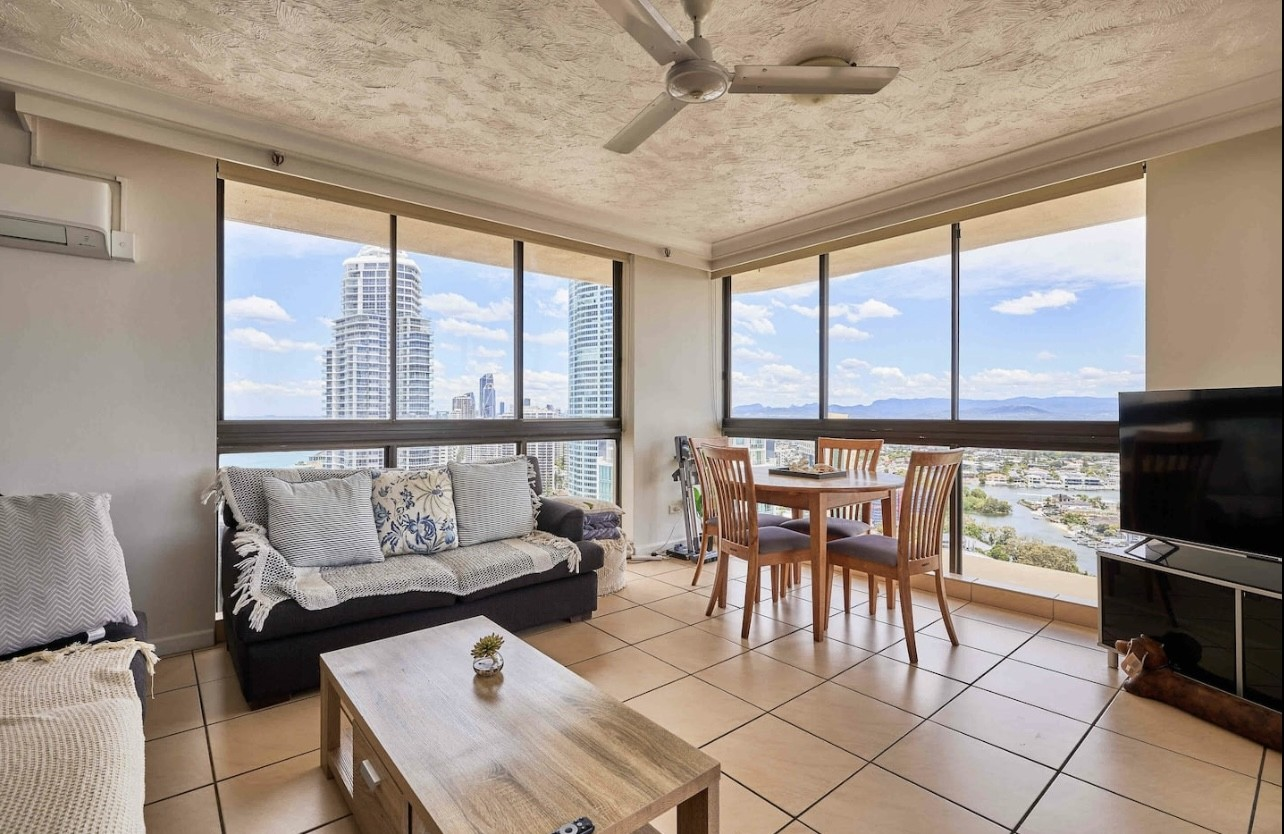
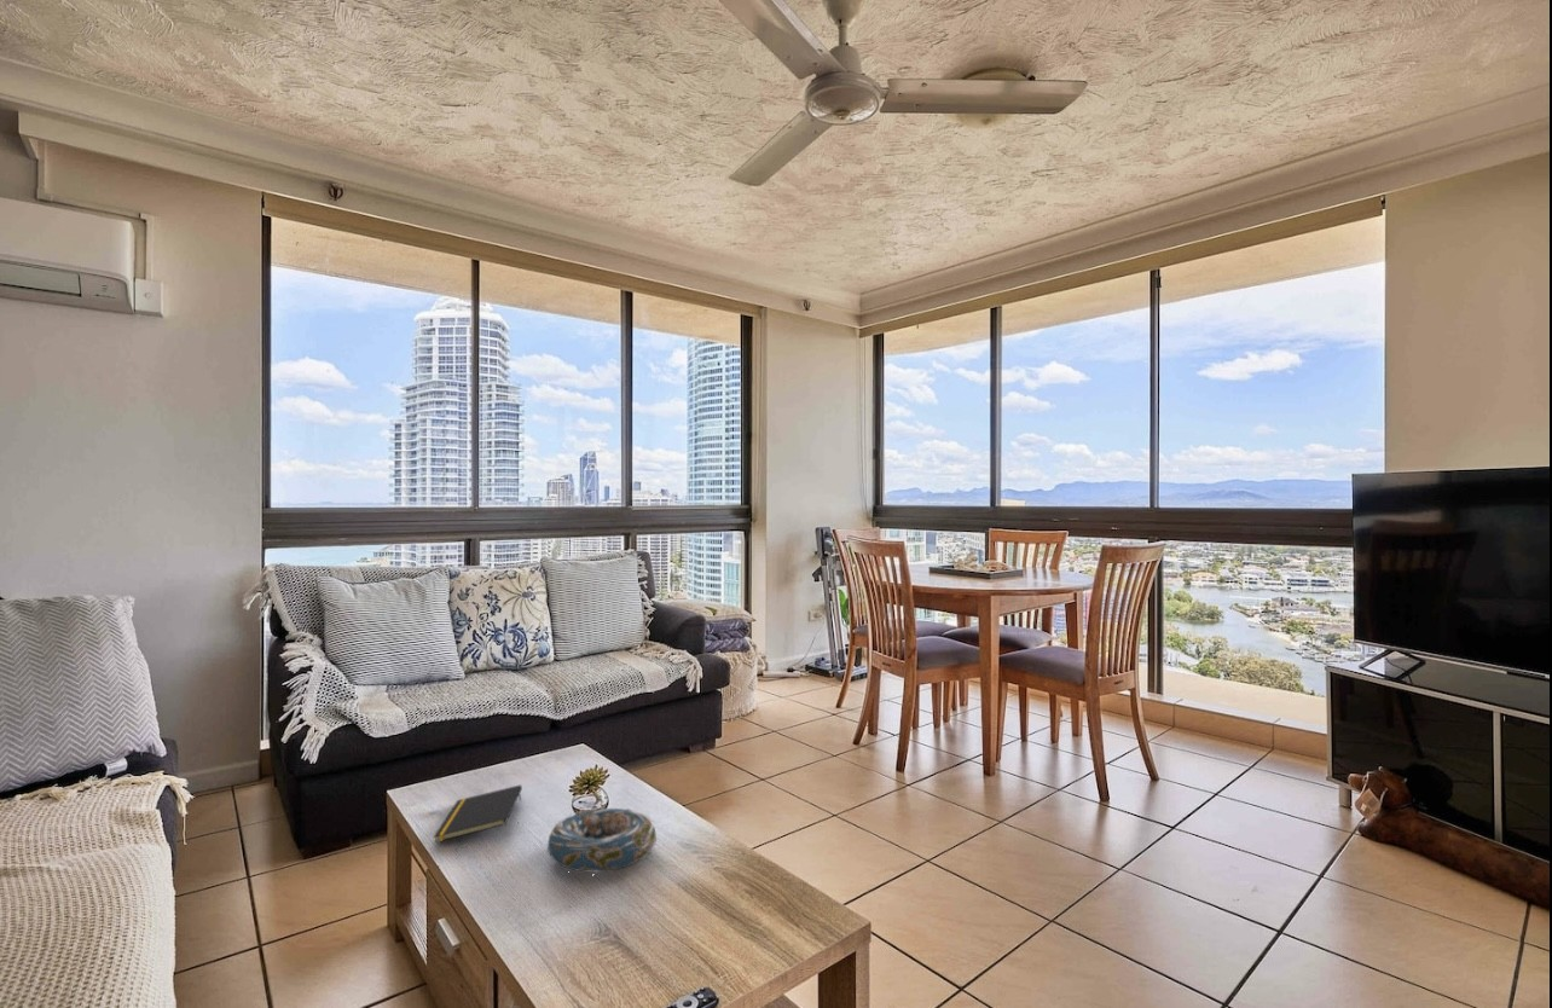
+ notepad (480, 811)
+ decorative bowl (602, 838)
